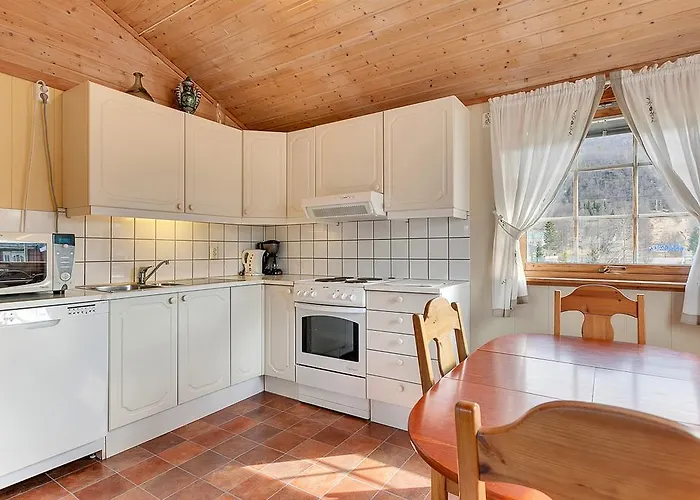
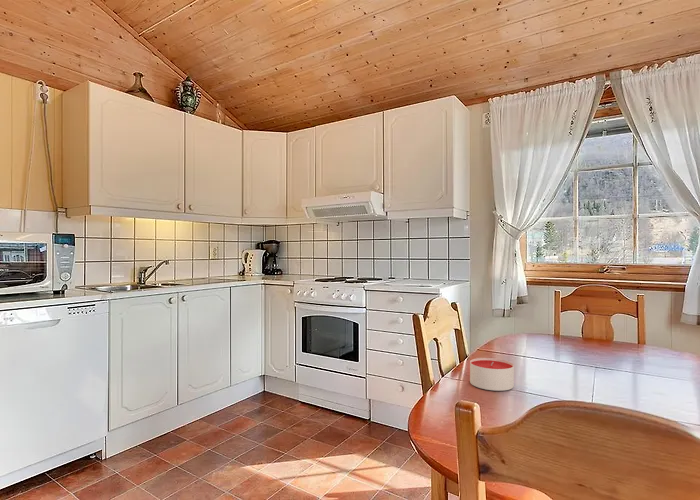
+ candle (491, 372)
